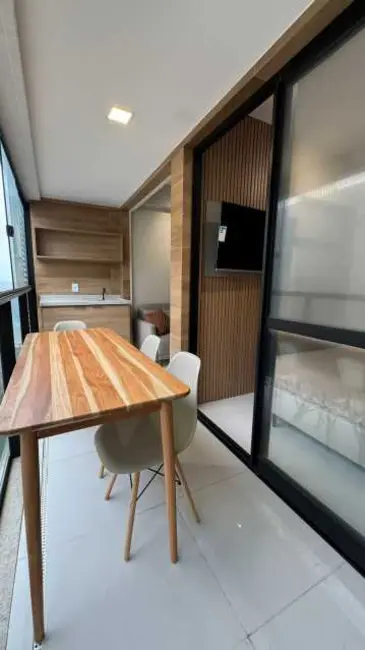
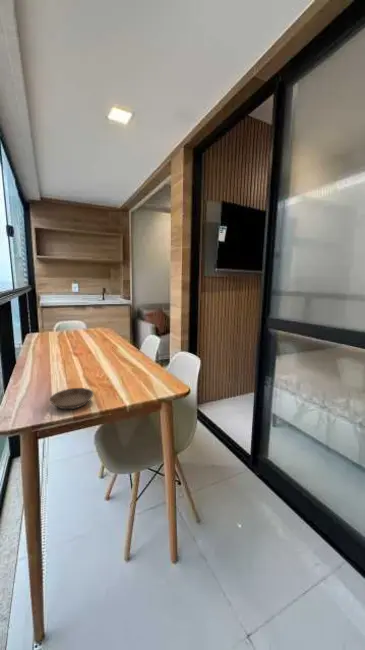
+ saucer (72, 399)
